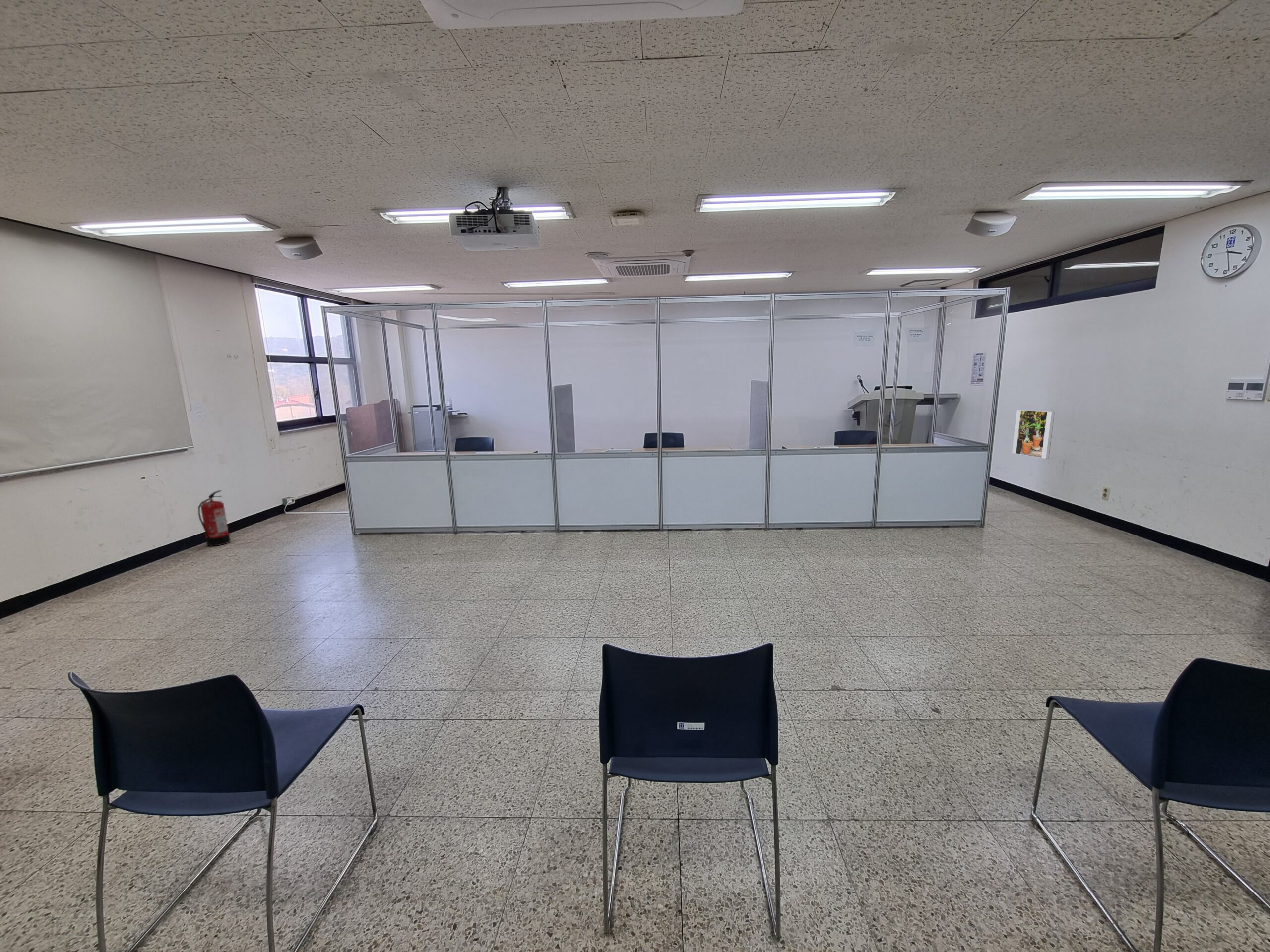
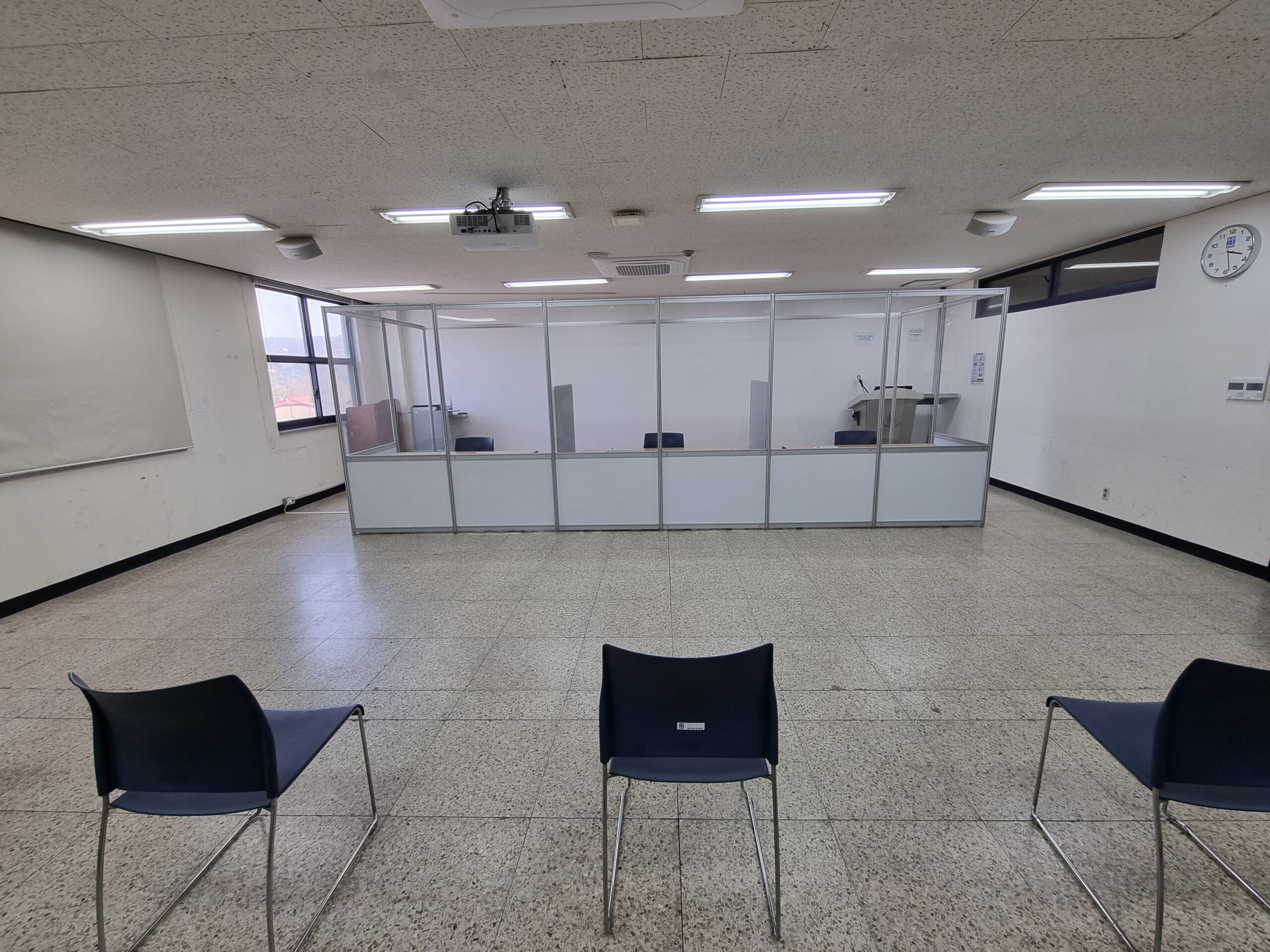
- fire extinguisher (213, 519)
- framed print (1032, 433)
